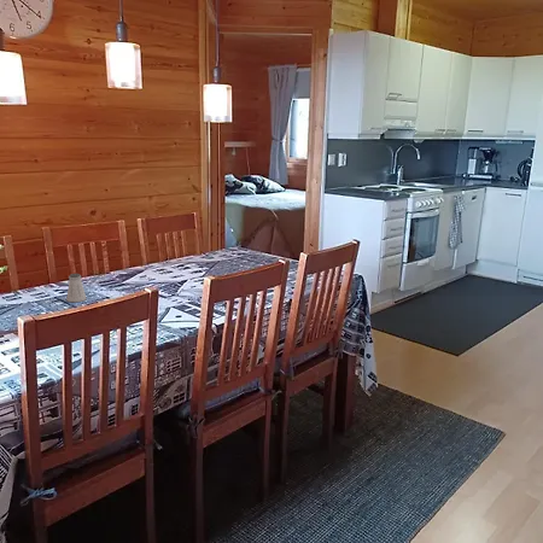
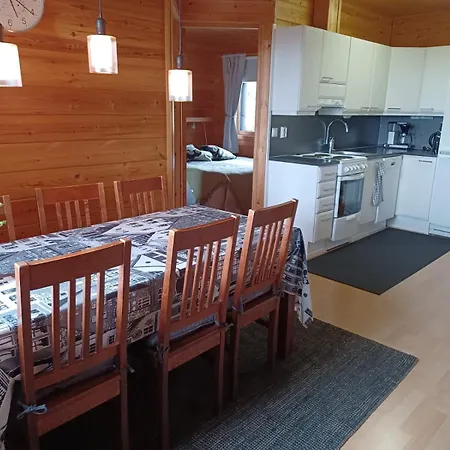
- saltshaker (75, 286)
